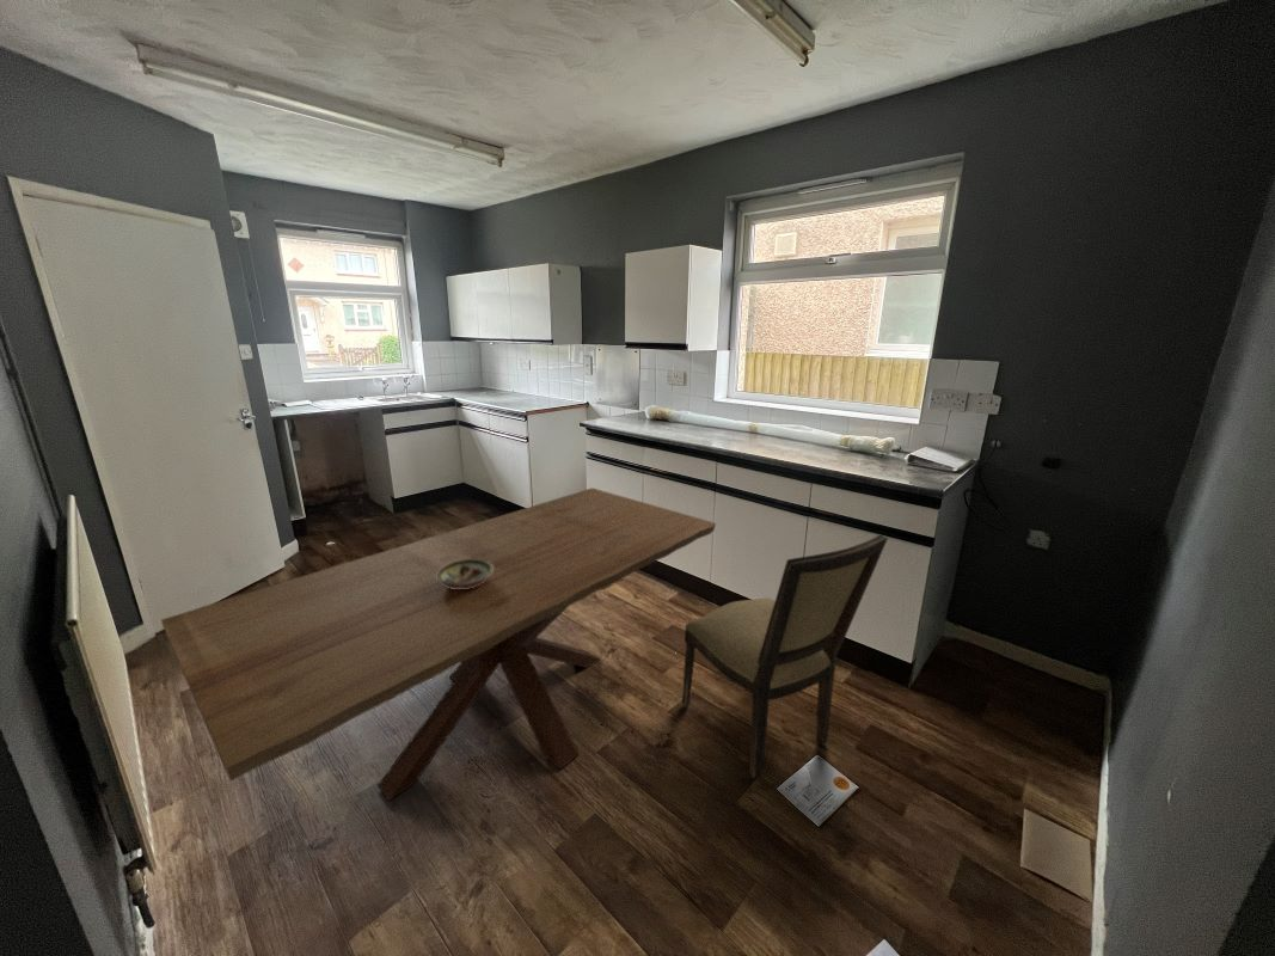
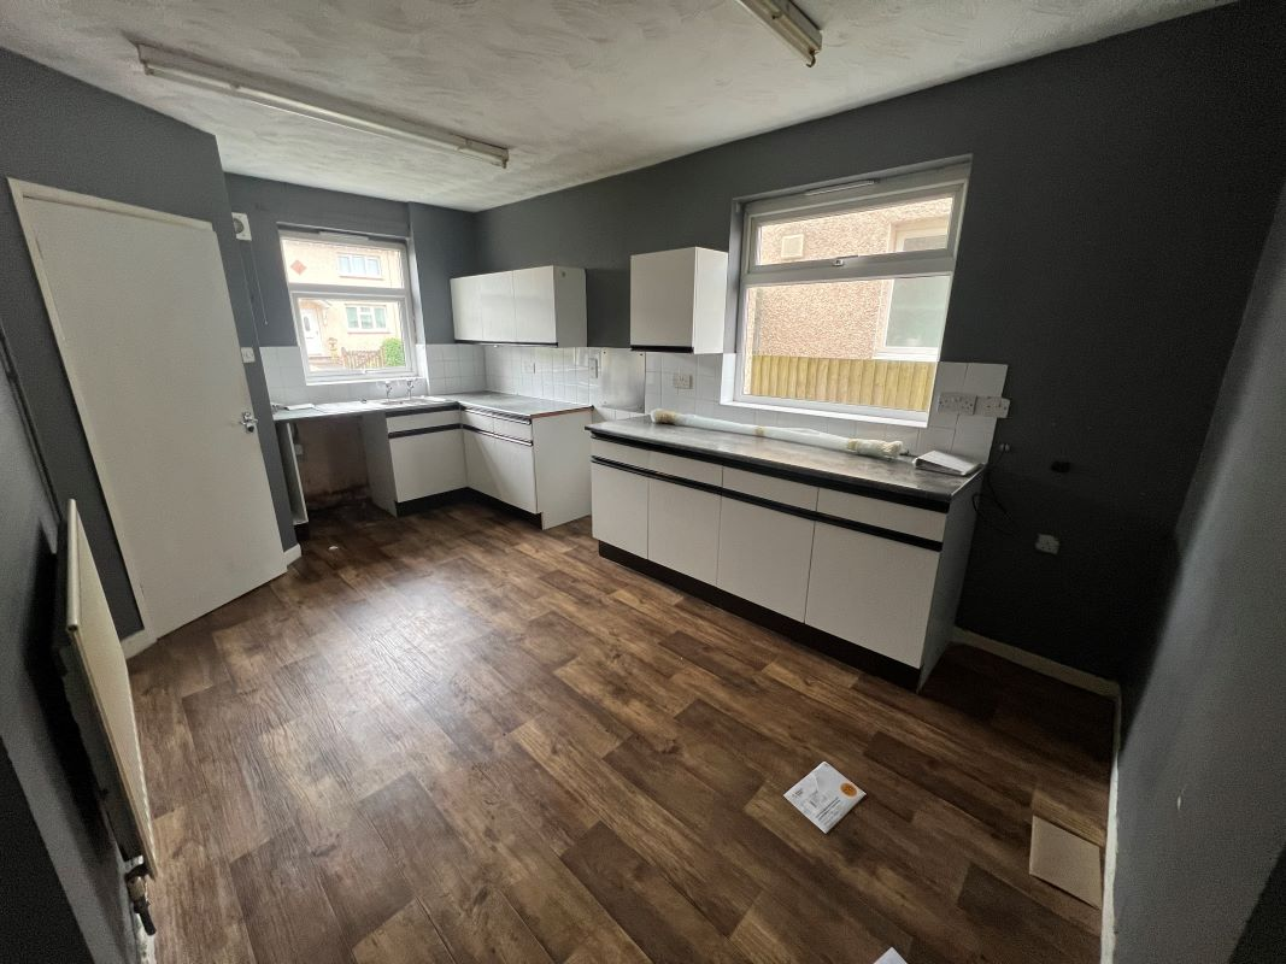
- decorative bowl (465, 576)
- dining chair (771, 631)
- dining table (502, 639)
